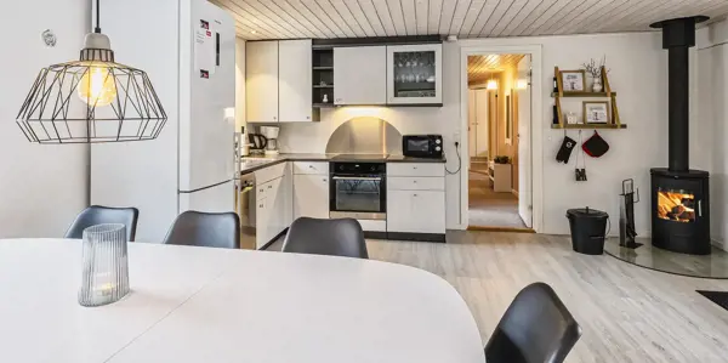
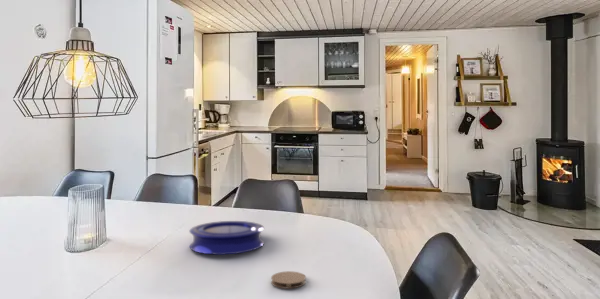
+ coaster (288, 279)
+ plate (227, 236)
